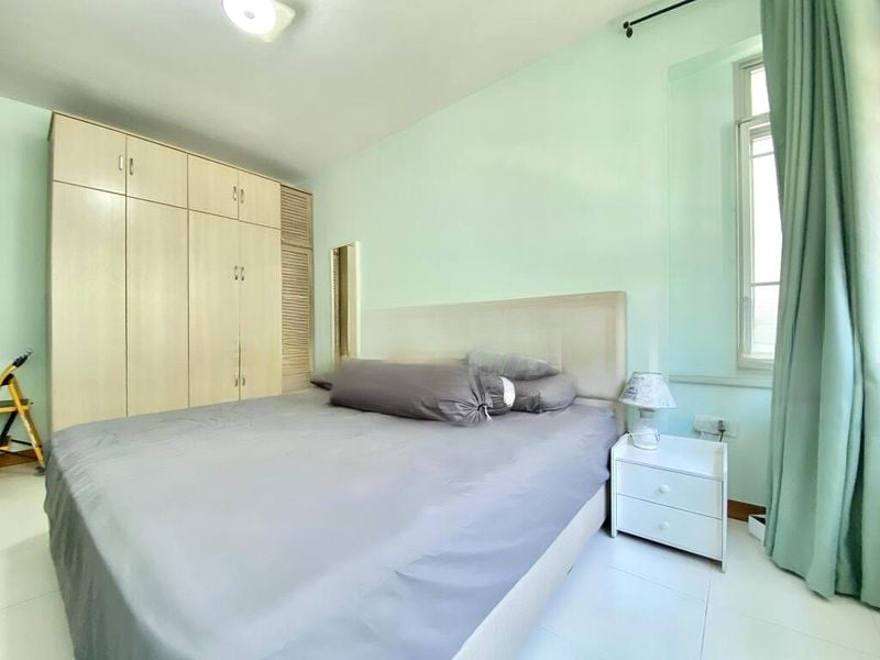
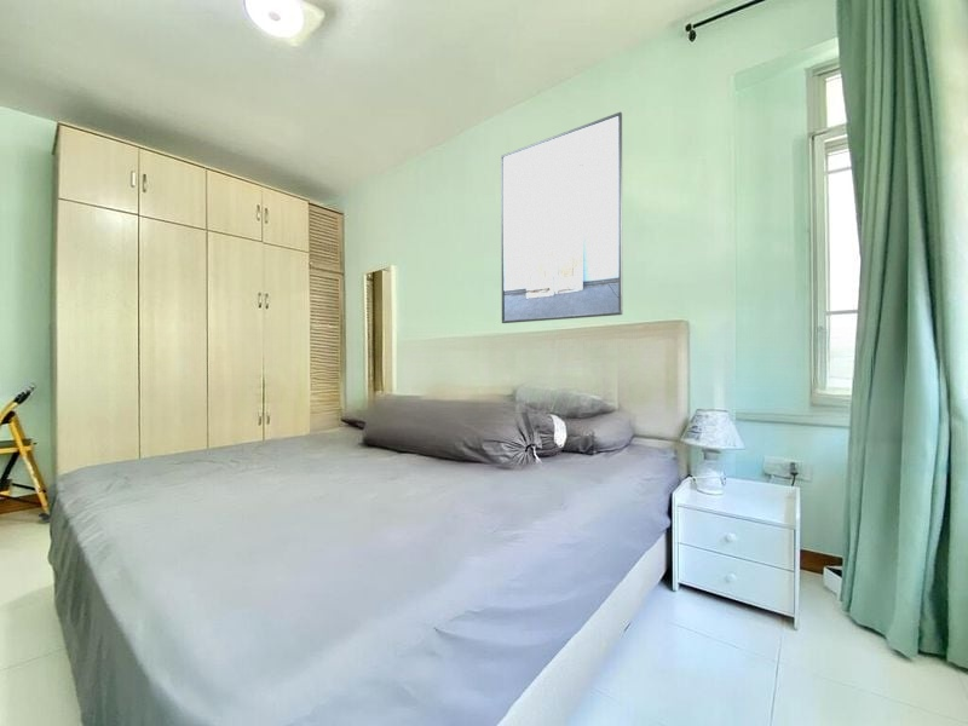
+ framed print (555, 227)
